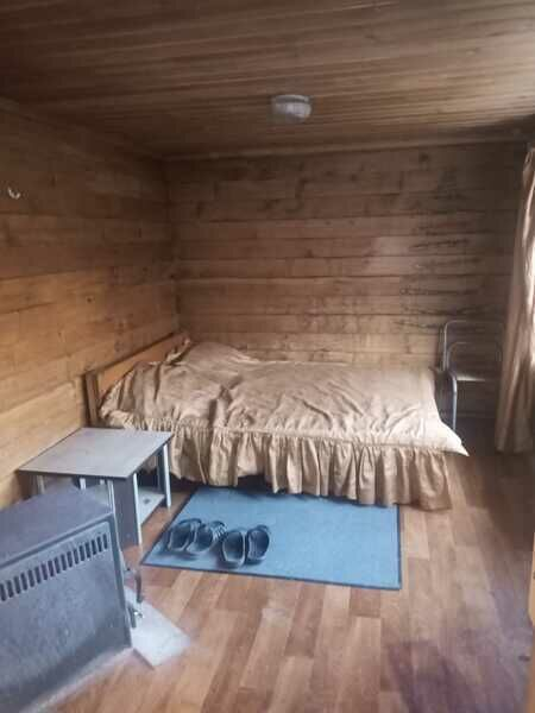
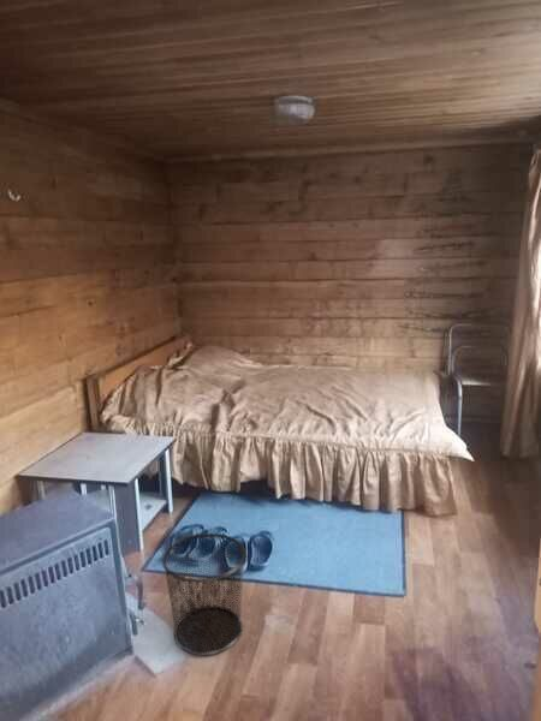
+ waste bin (207, 592)
